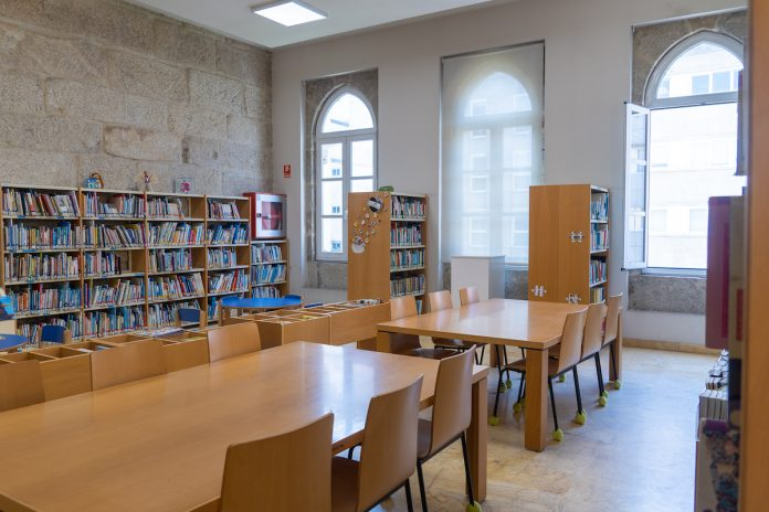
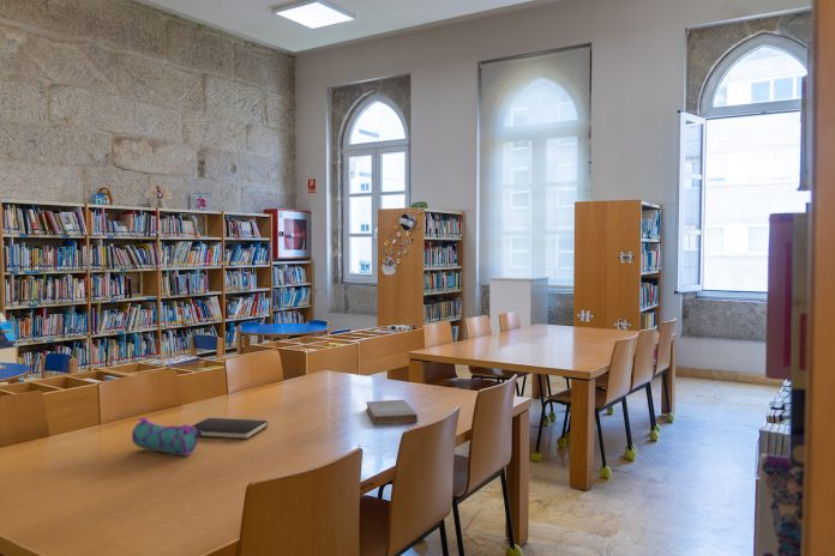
+ book (390, 411)
+ hardcover book (227, 428)
+ pencil case (166, 436)
